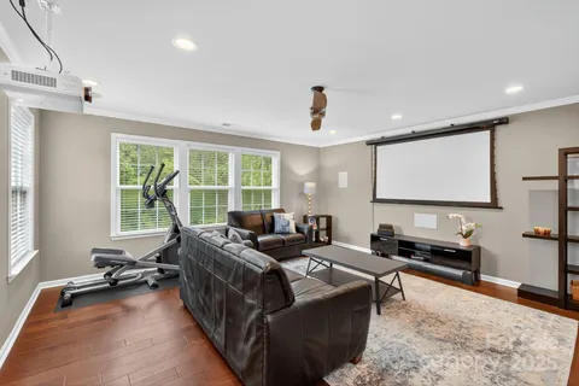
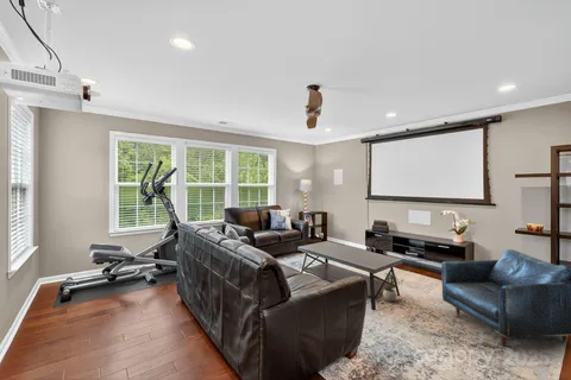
+ potted plant (391, 285)
+ armchair (506, 292)
